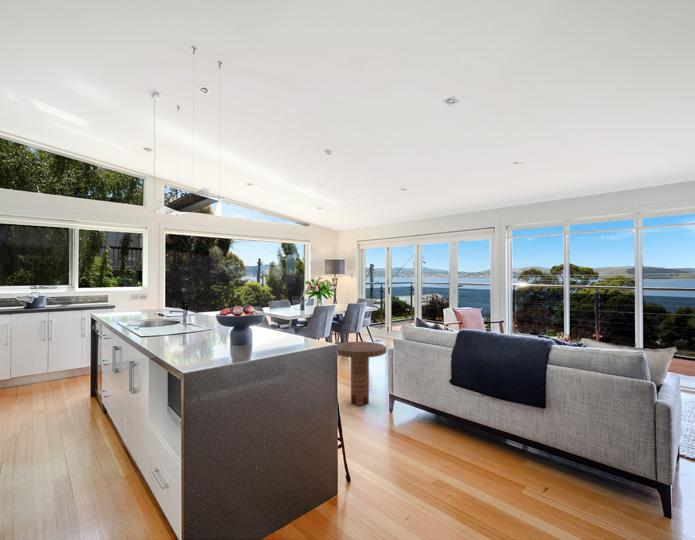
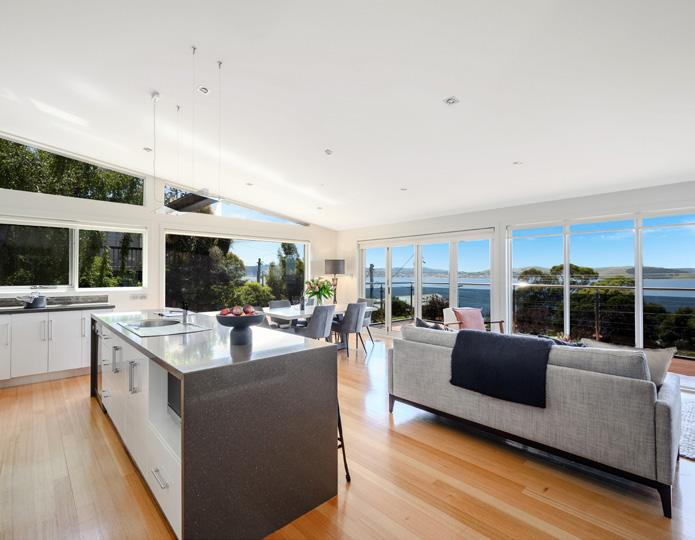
- side table (359, 374)
